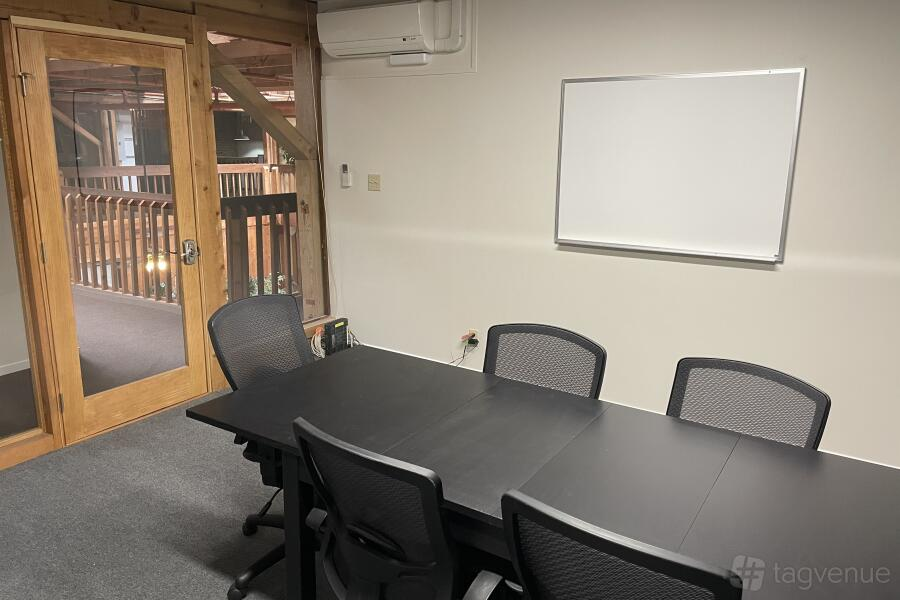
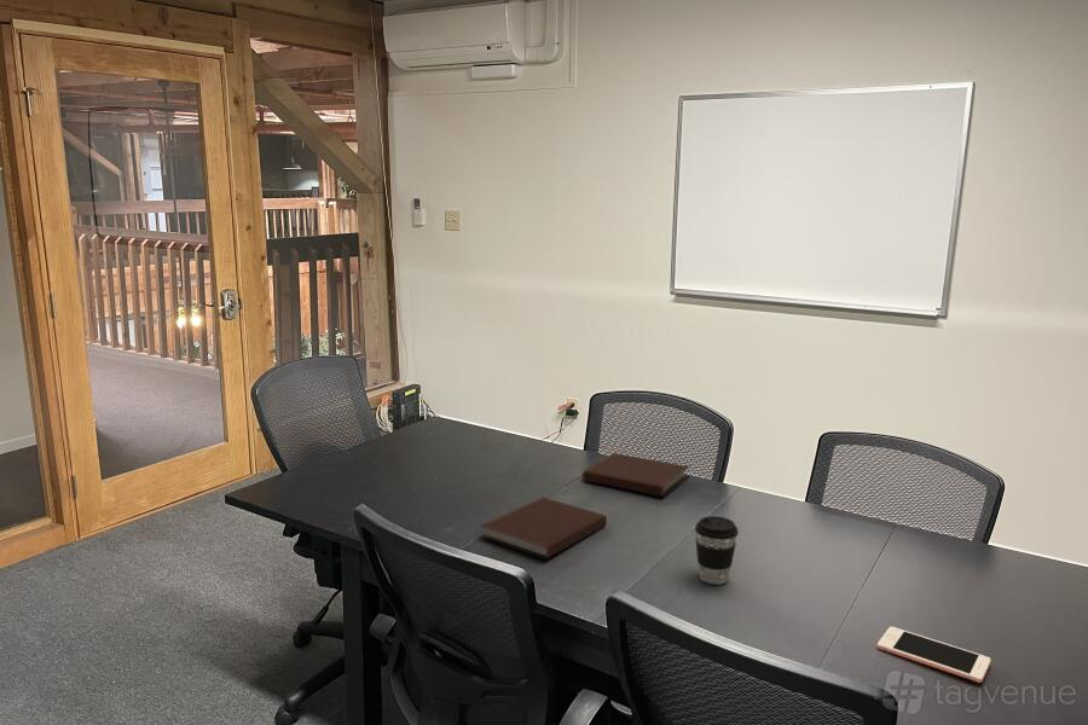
+ cell phone (932, 652)
+ notebook (544, 526)
+ coffee cup (714, 550)
+ notebook (636, 474)
